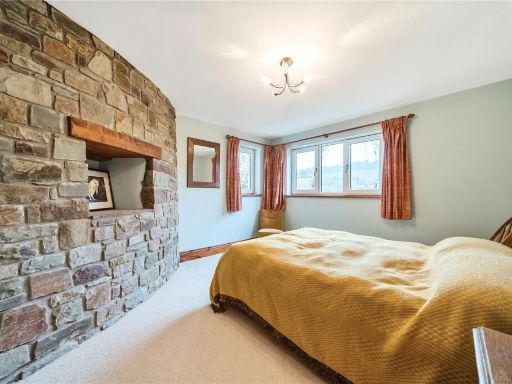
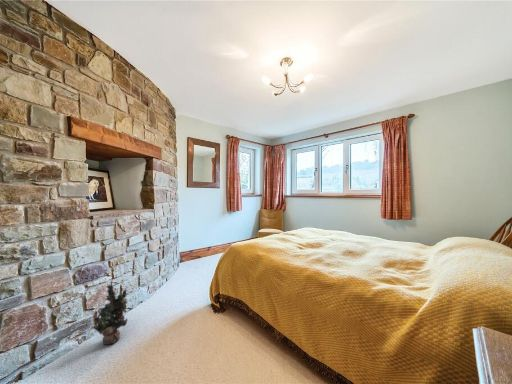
+ decorative plant (112, 311)
